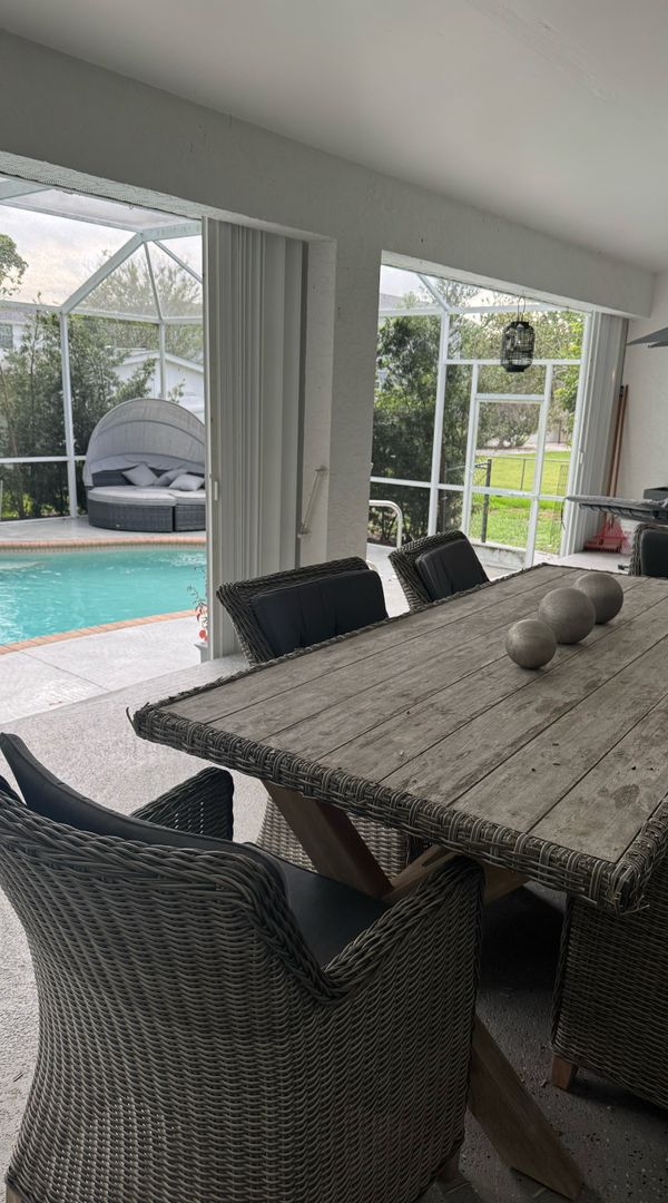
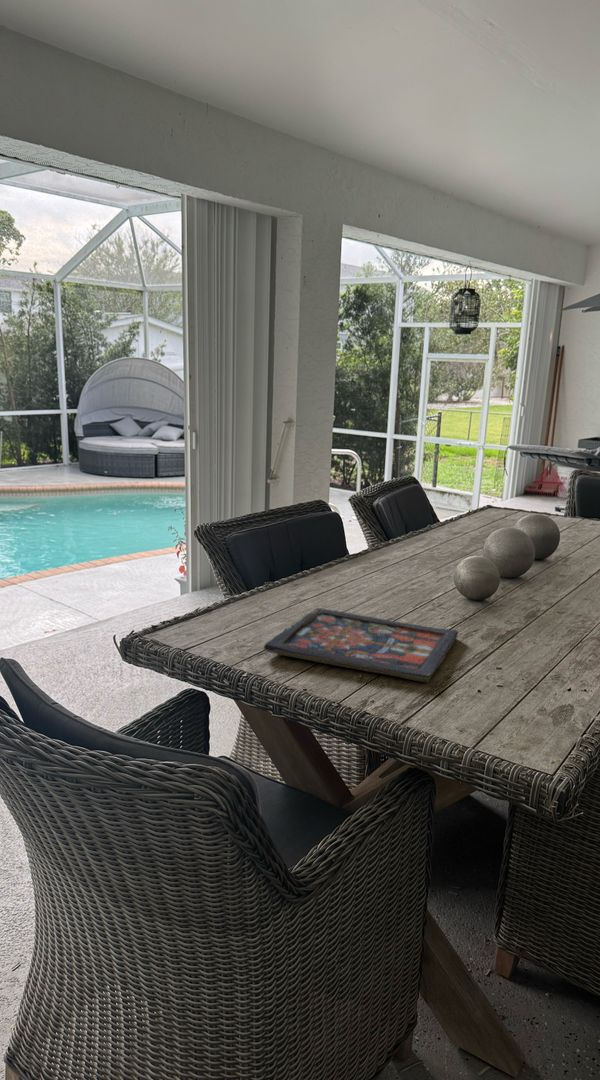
+ board game (362, 640)
